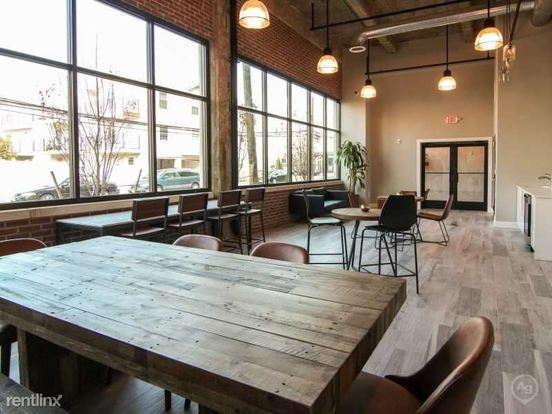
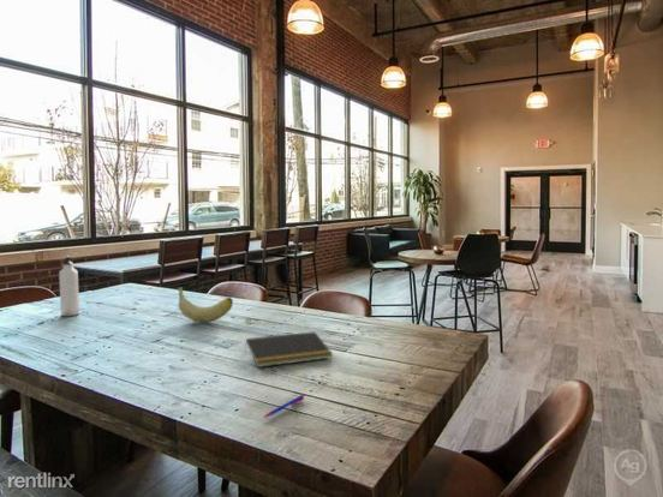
+ banana (204, 307)
+ pen (285, 405)
+ notepad (288, 347)
+ water bottle (68, 285)
